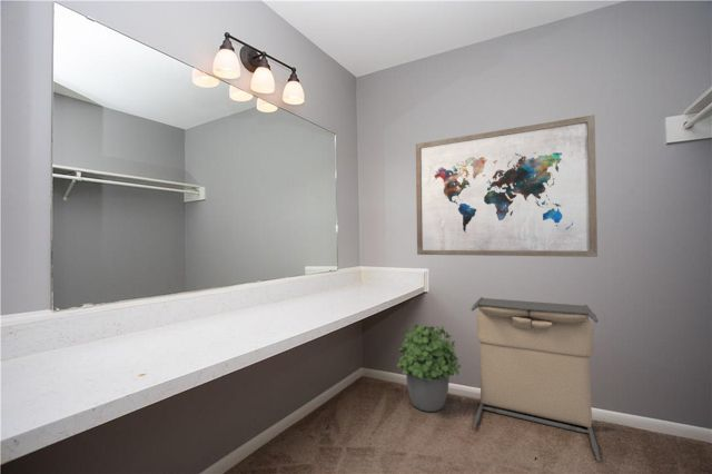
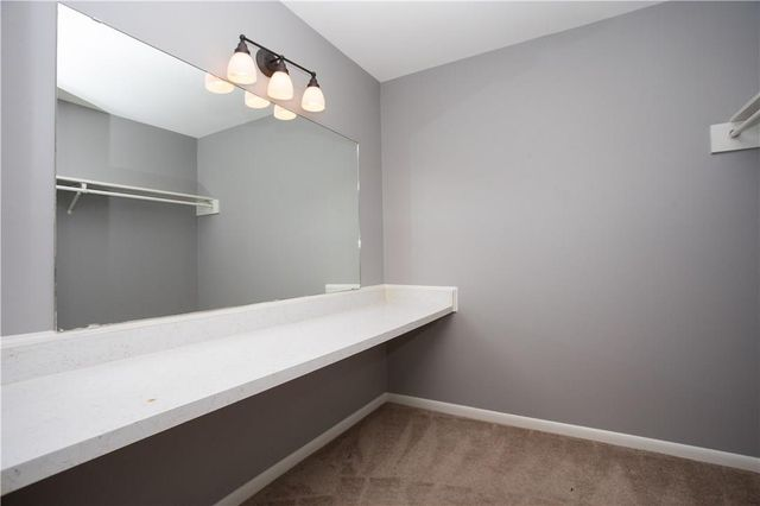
- laundry hamper (531, 366)
- wall art (495, 192)
- potted plant (427, 364)
